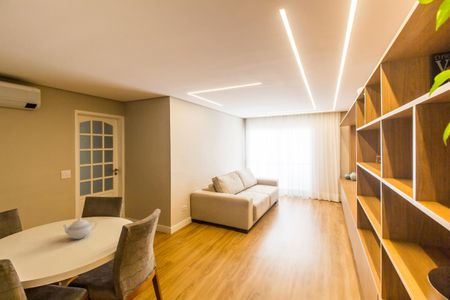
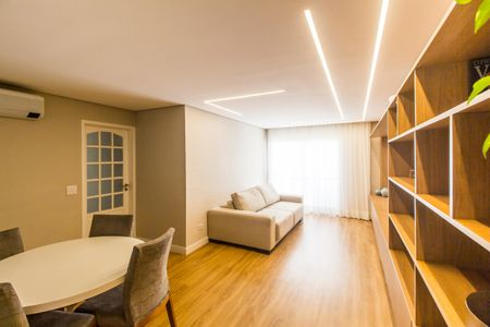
- teapot (80, 227)
